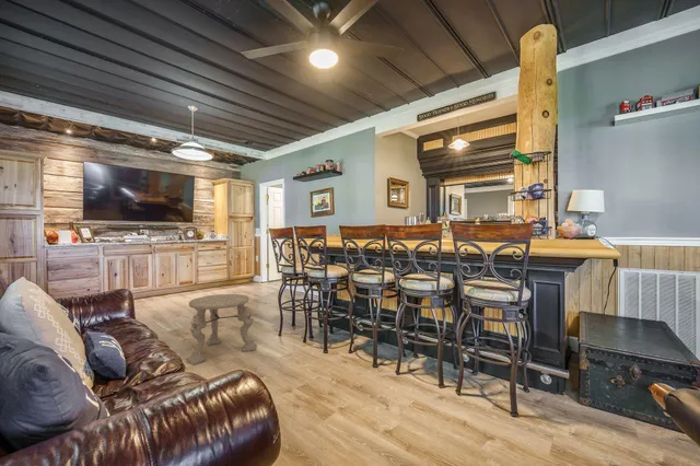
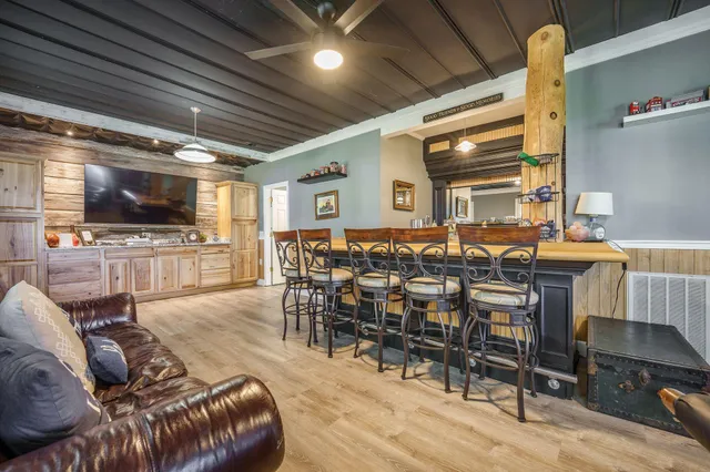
- side table (217, 325)
